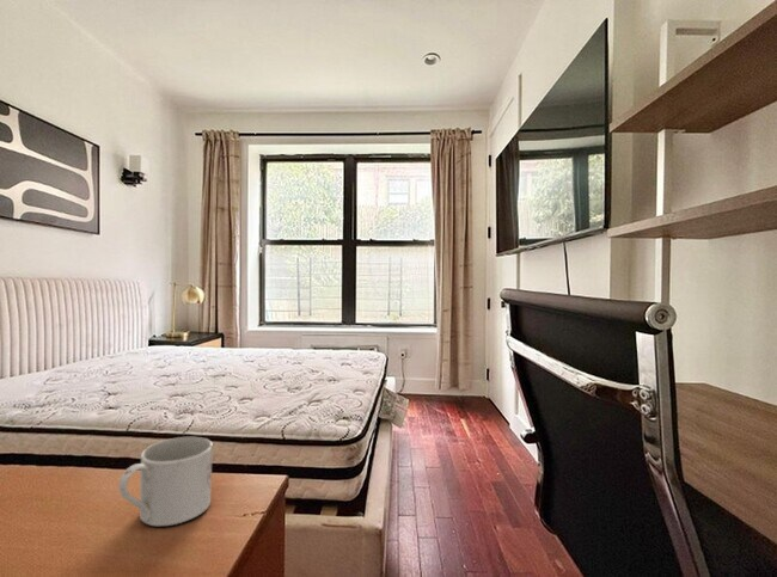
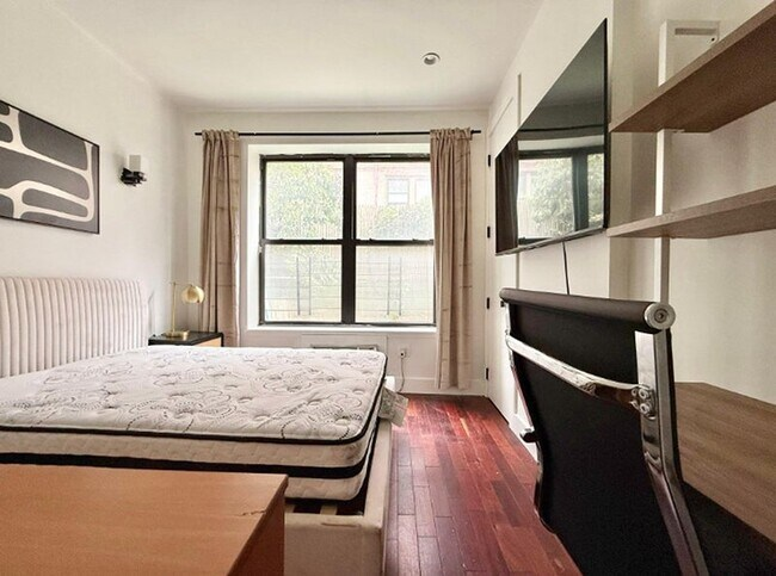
- mug (166, 483)
